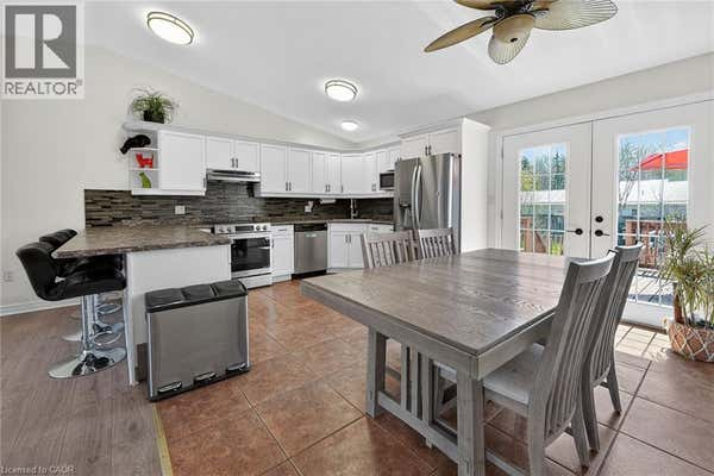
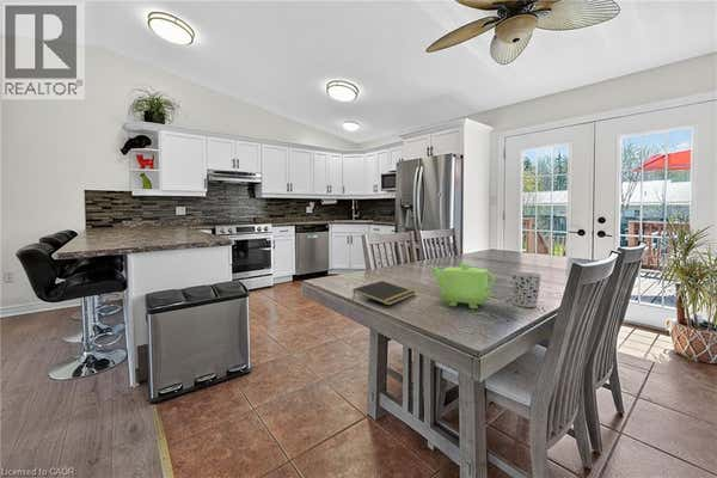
+ cup (525, 289)
+ teapot (459, 283)
+ notepad (385, 292)
